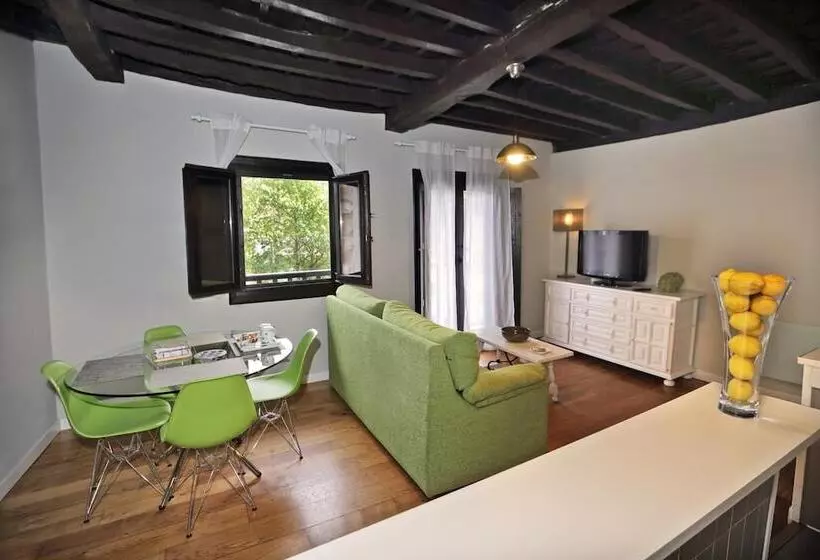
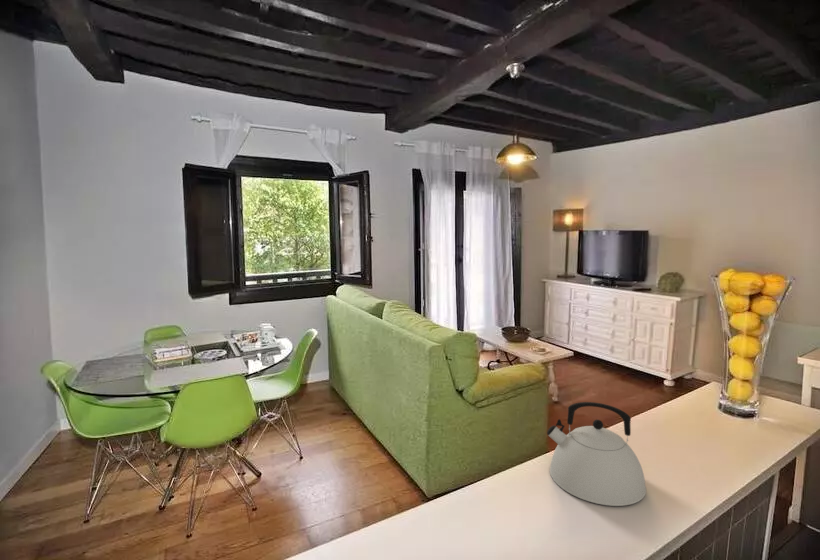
+ kettle (595, 440)
